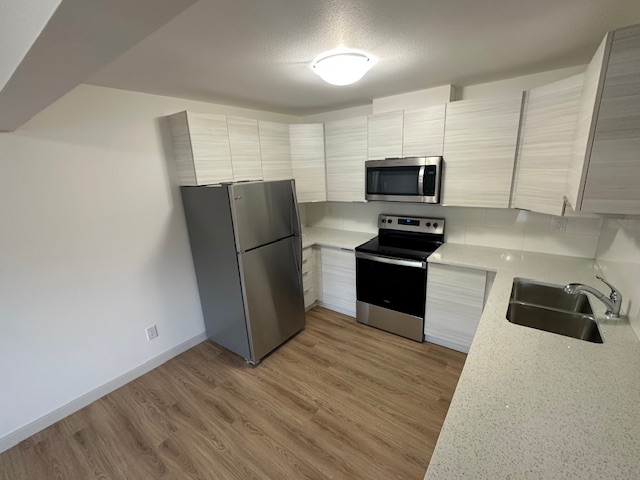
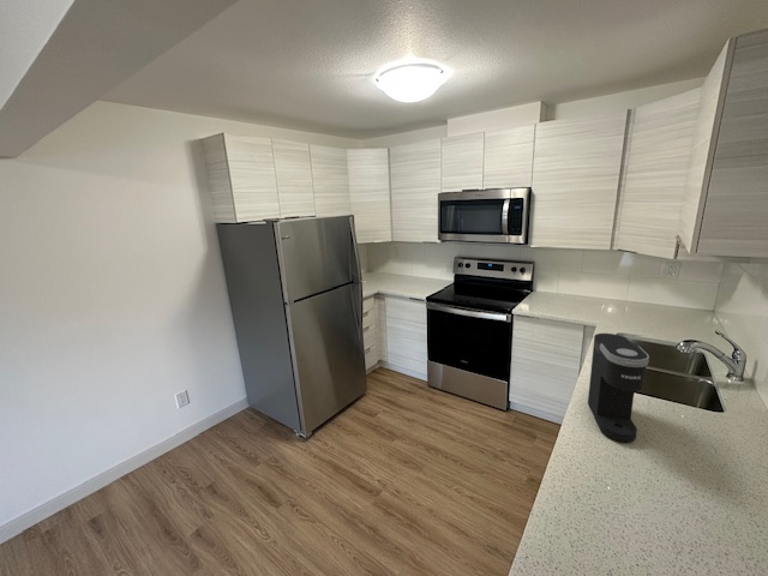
+ coffee maker (614, 382)
